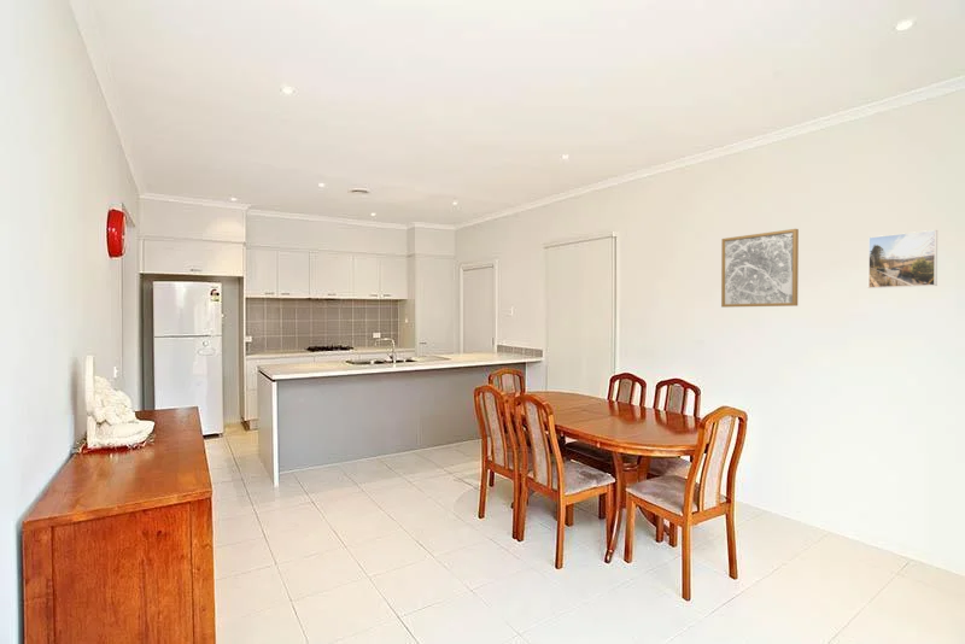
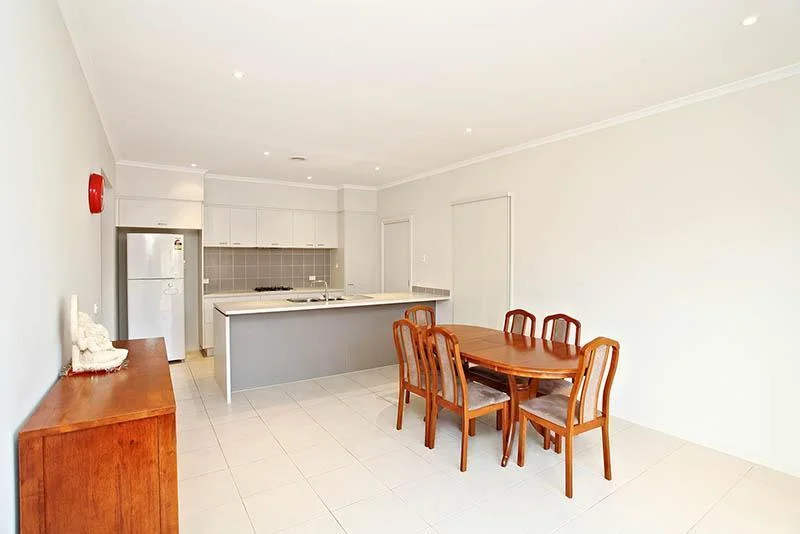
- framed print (901, 259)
- wall art (758, 270)
